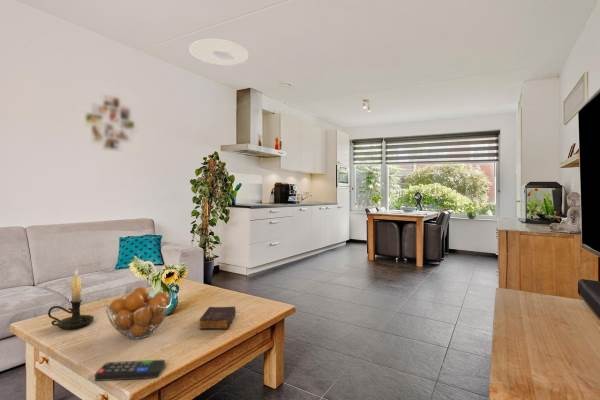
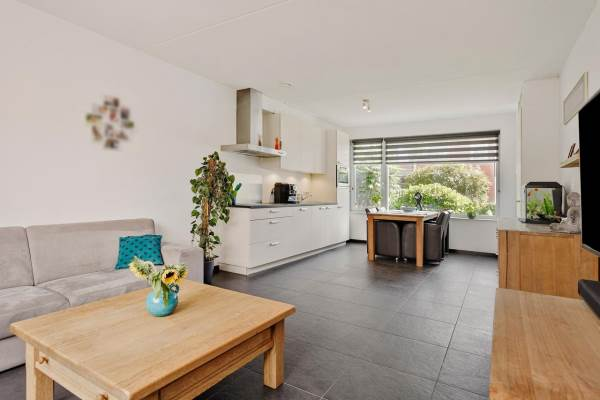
- book (218, 317)
- remote control (131, 369)
- ceiling light (219, 50)
- fruit basket (139, 312)
- candle holder (72, 296)
